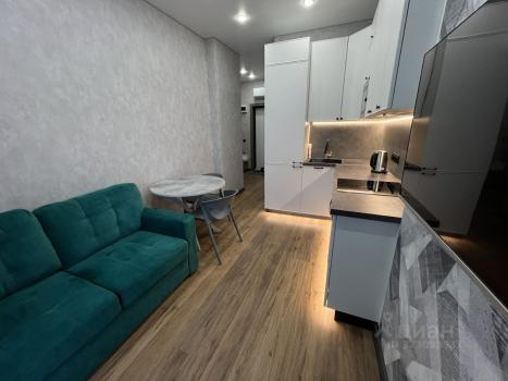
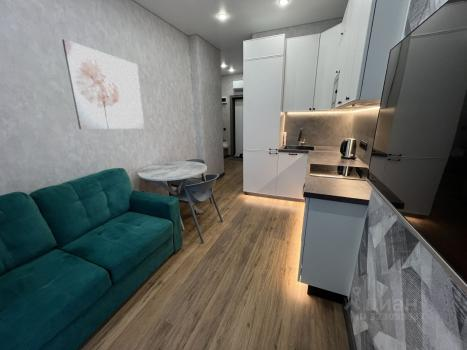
+ wall art (111, 93)
